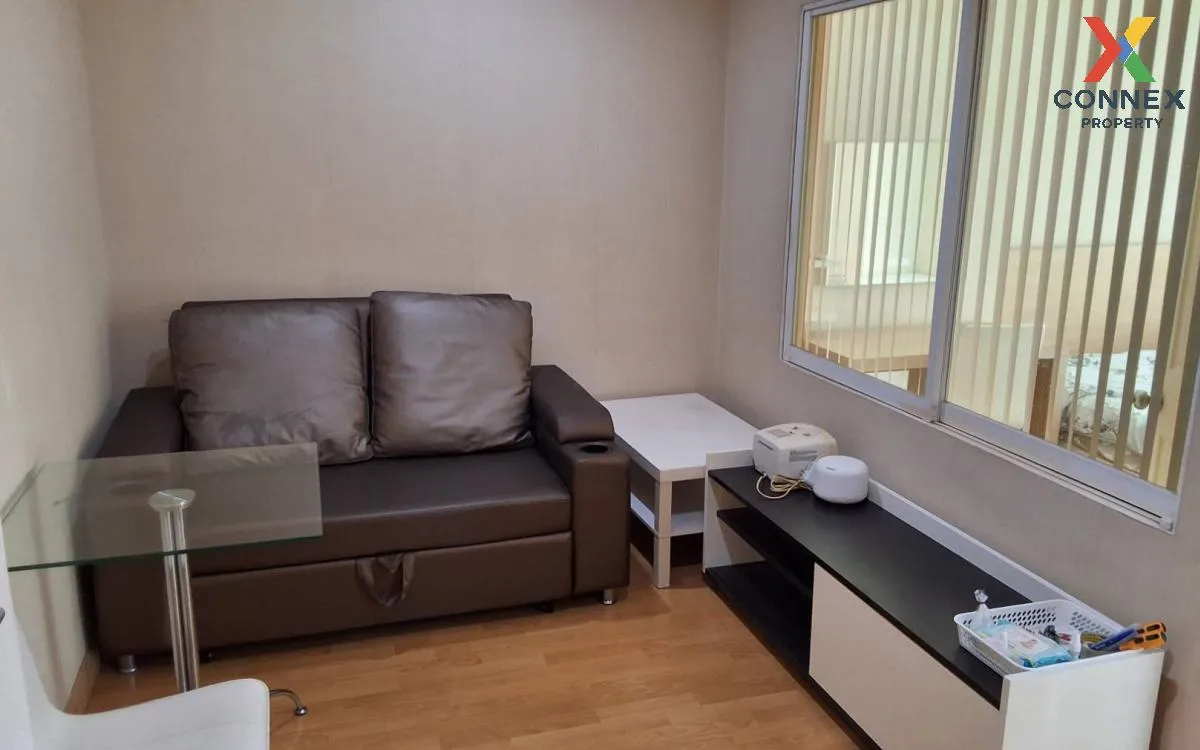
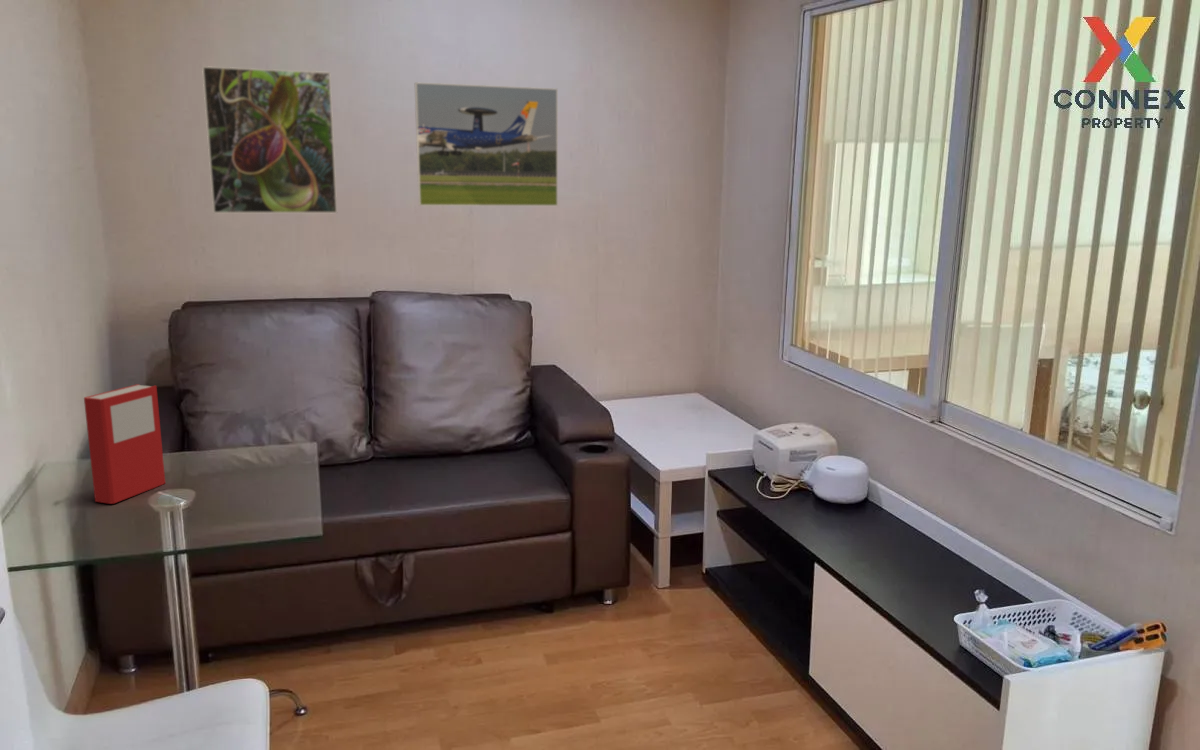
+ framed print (272, 142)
+ book (125, 442)
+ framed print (488, 146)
